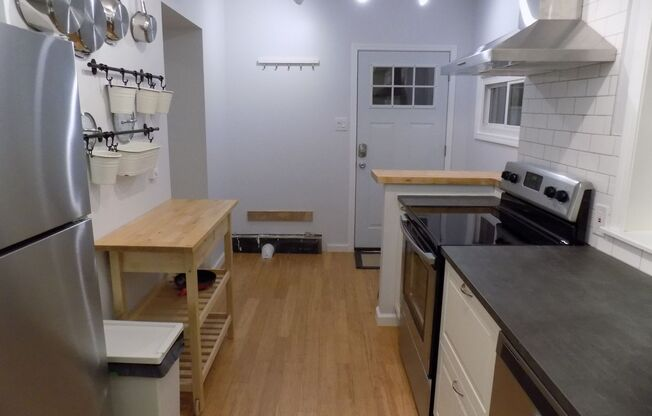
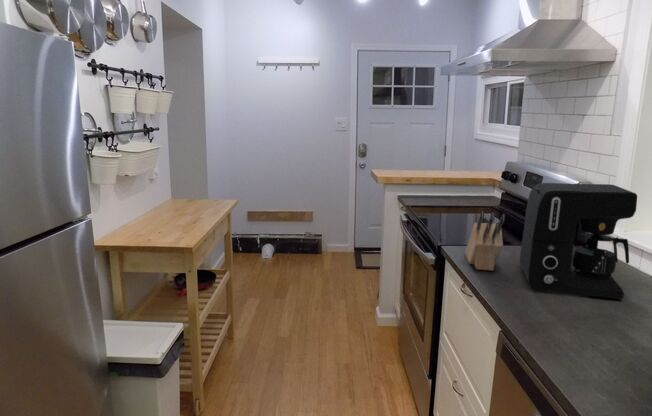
+ coffee maker (580, 236)
+ knife block (484, 236)
